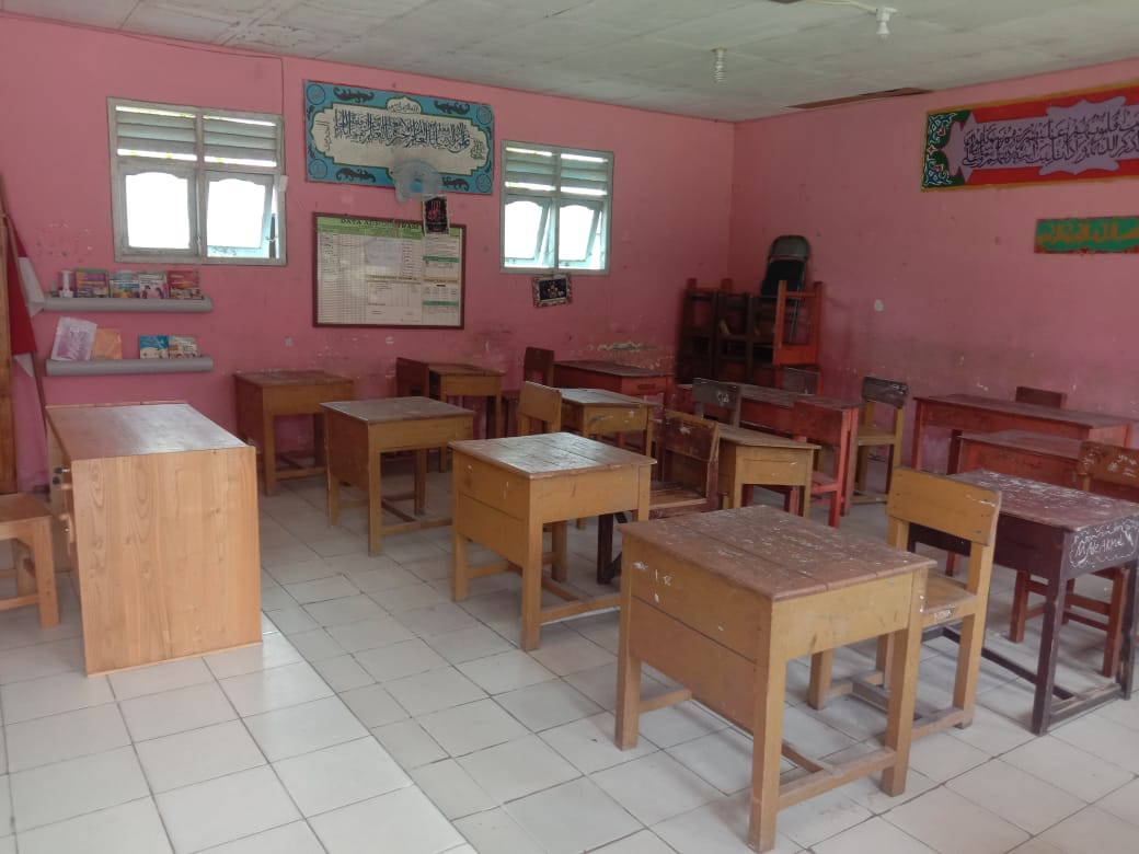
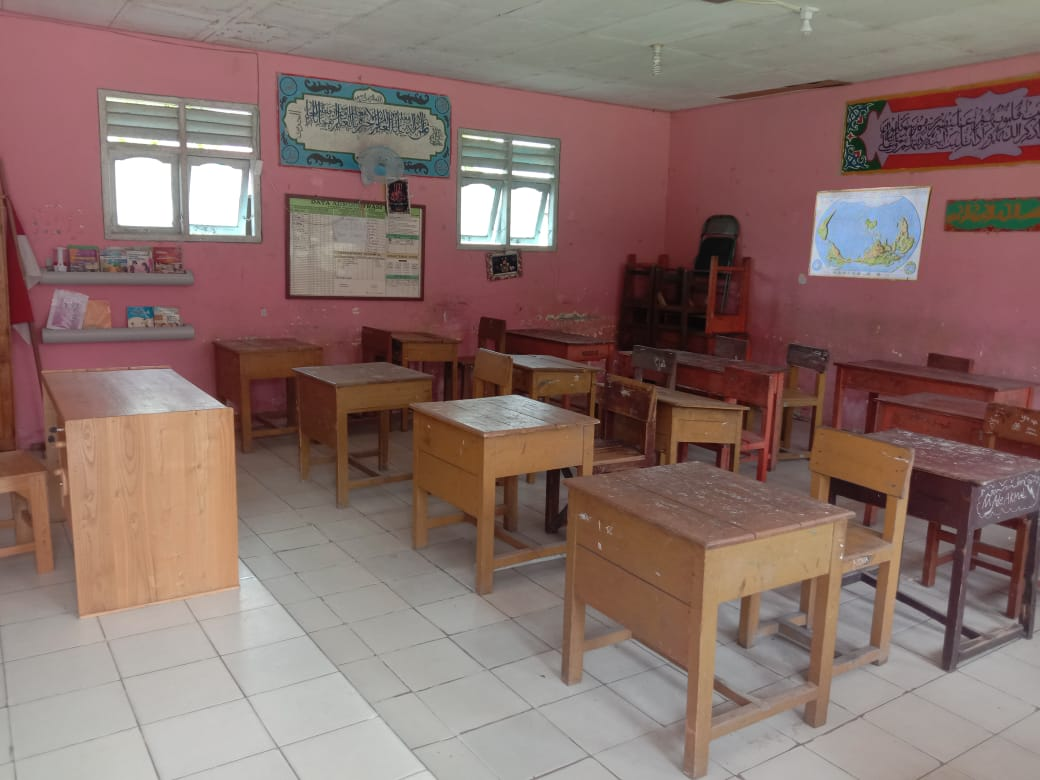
+ world map (865, 234)
